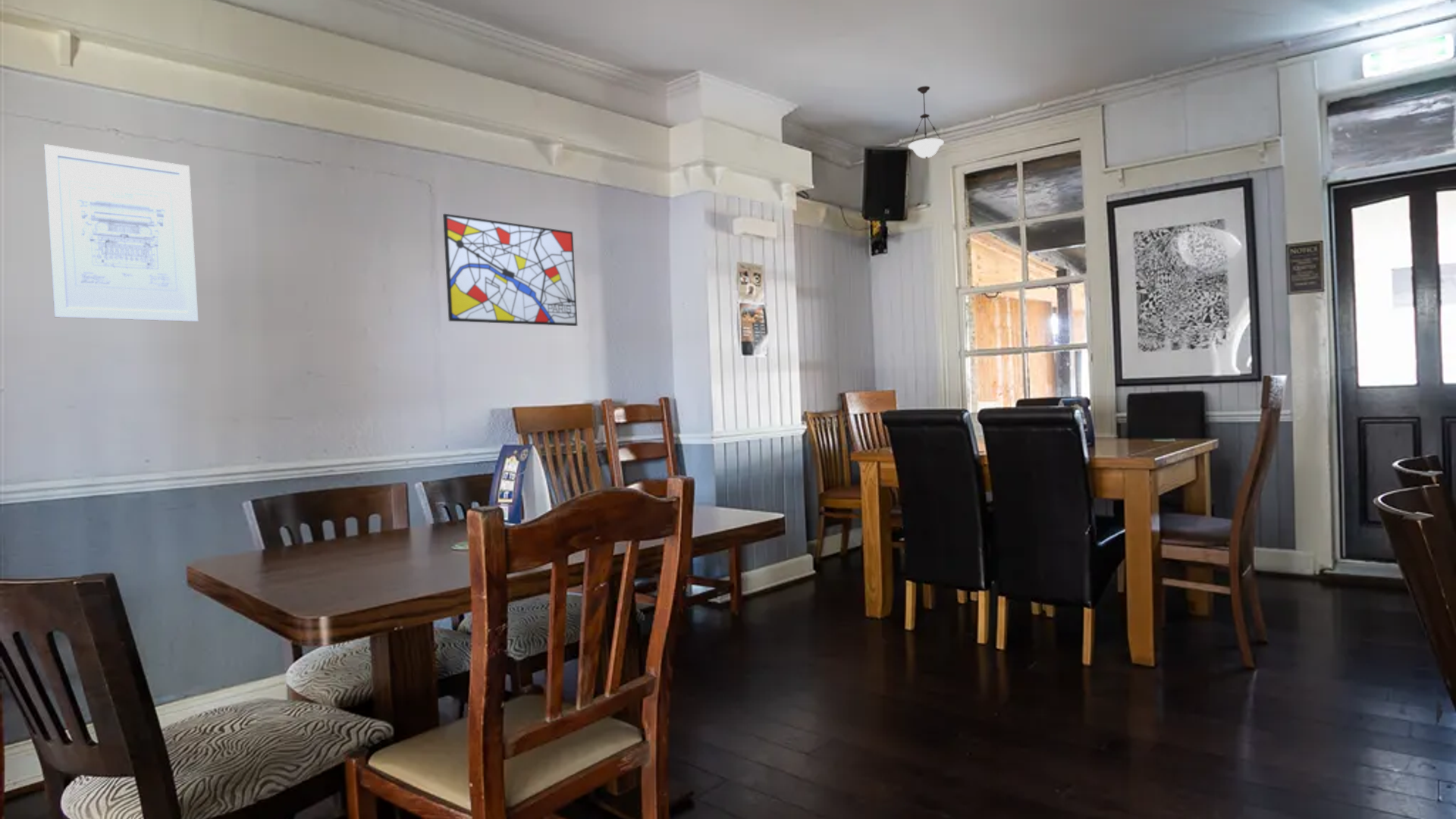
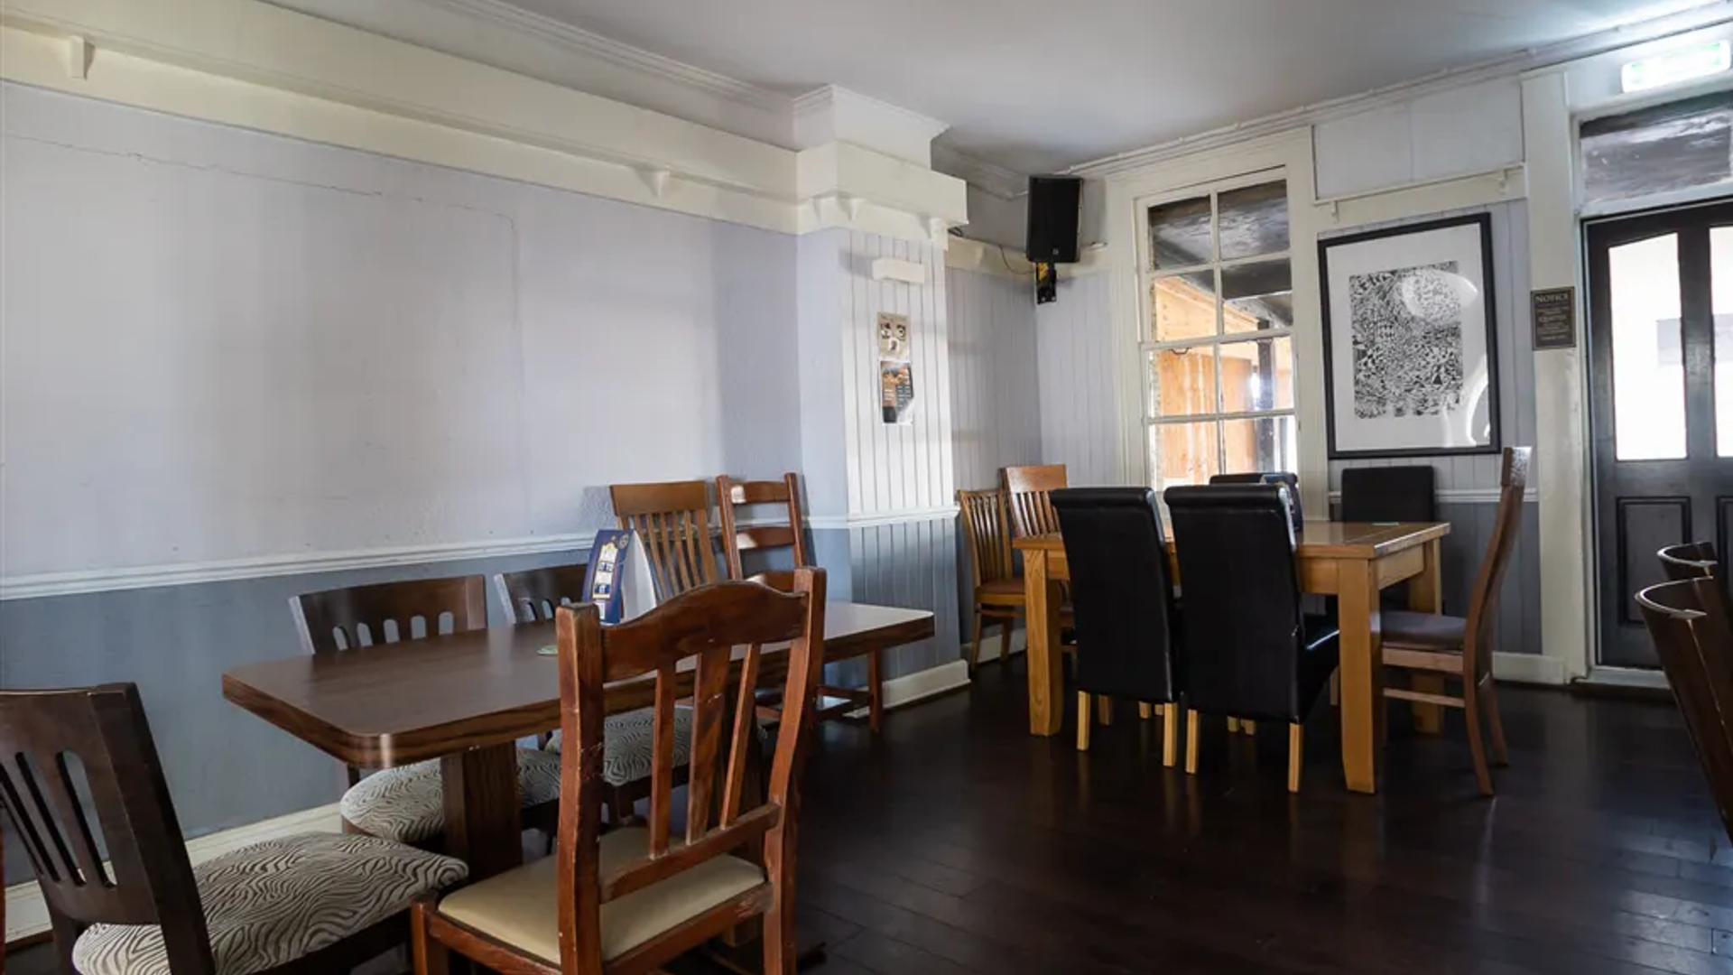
- wall art (125, 237)
- pendant light (924, 123)
- wall art (514, 273)
